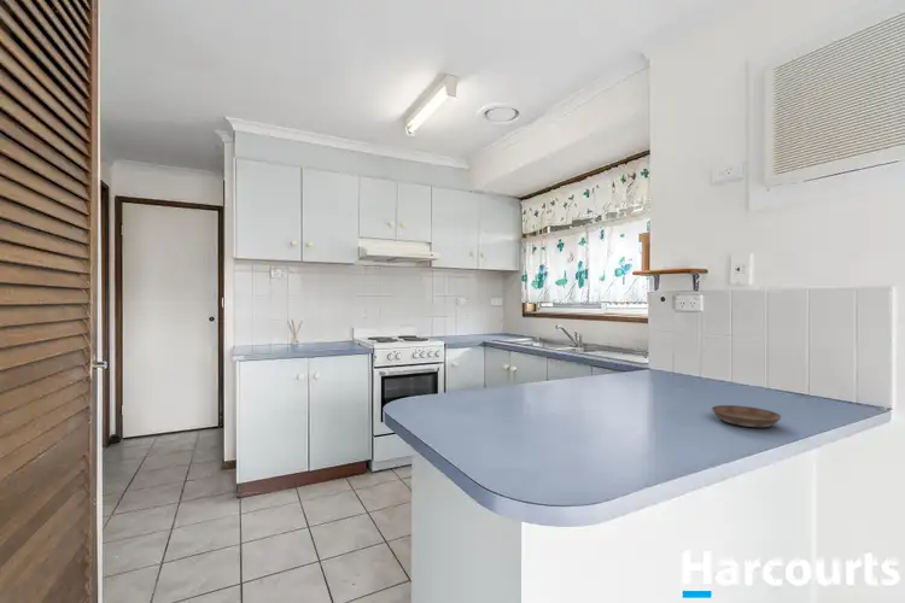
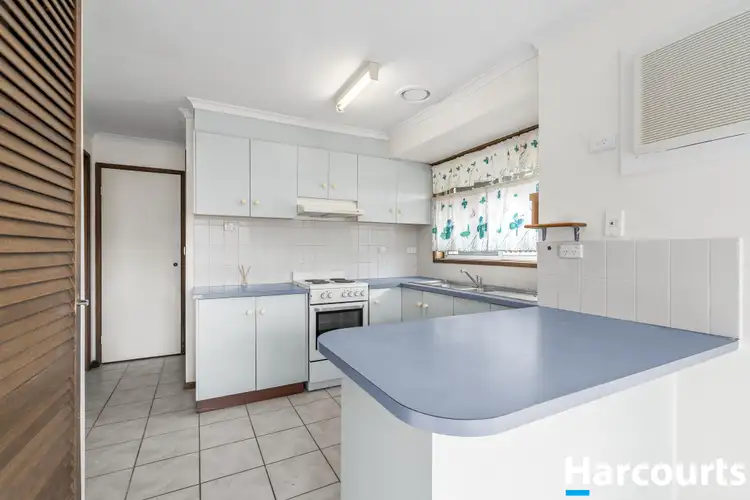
- saucer (745, 416)
